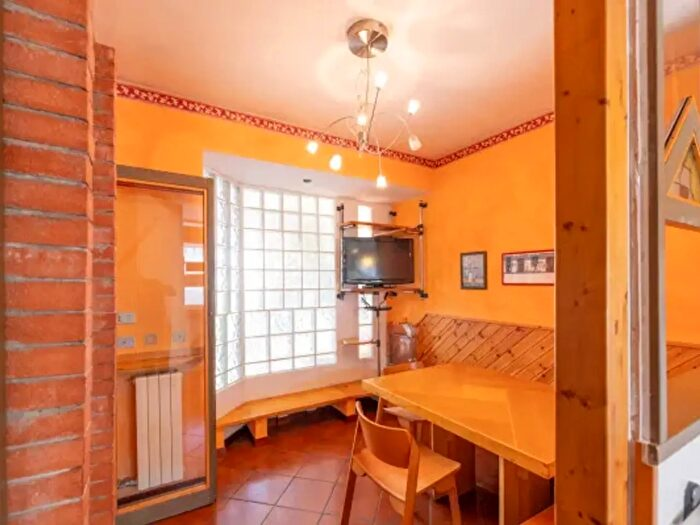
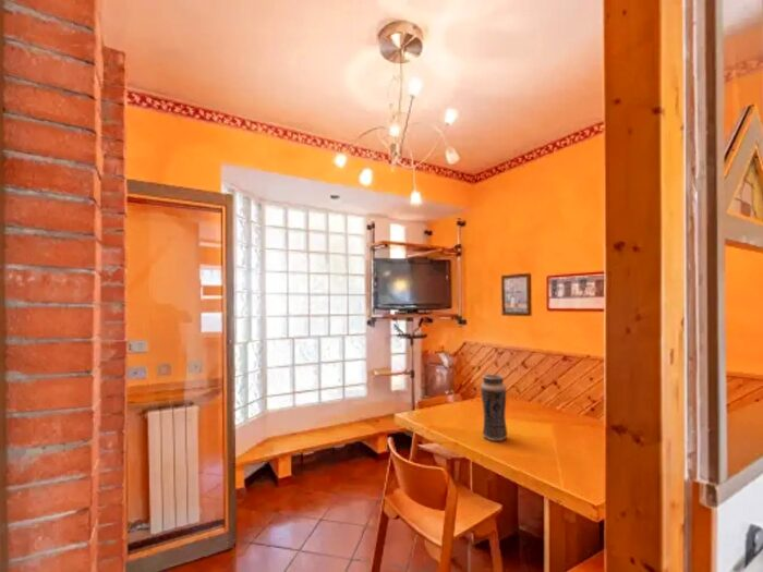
+ vase (494, 406)
